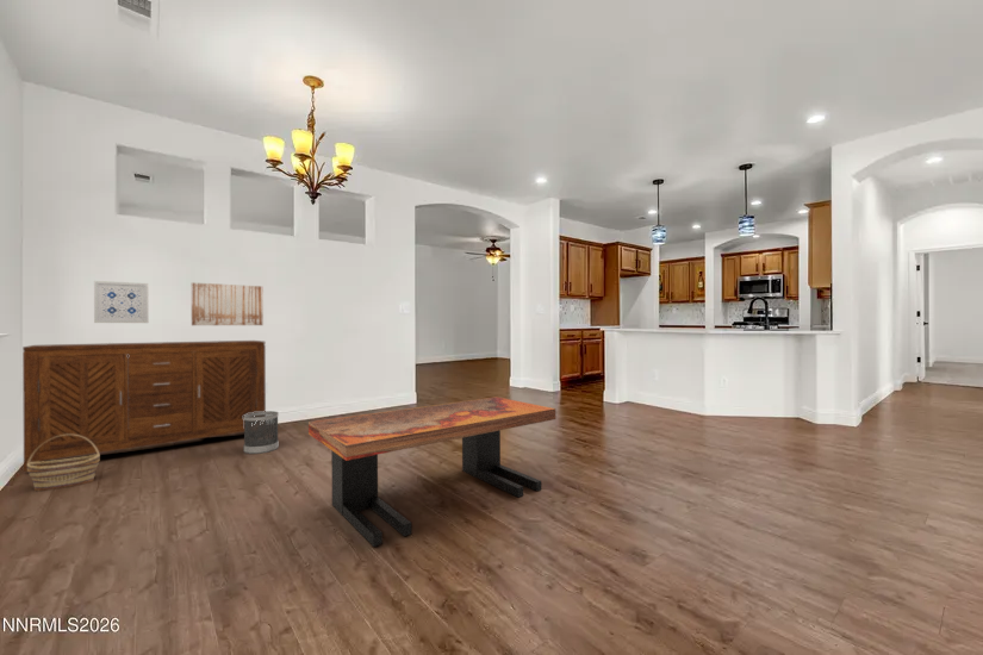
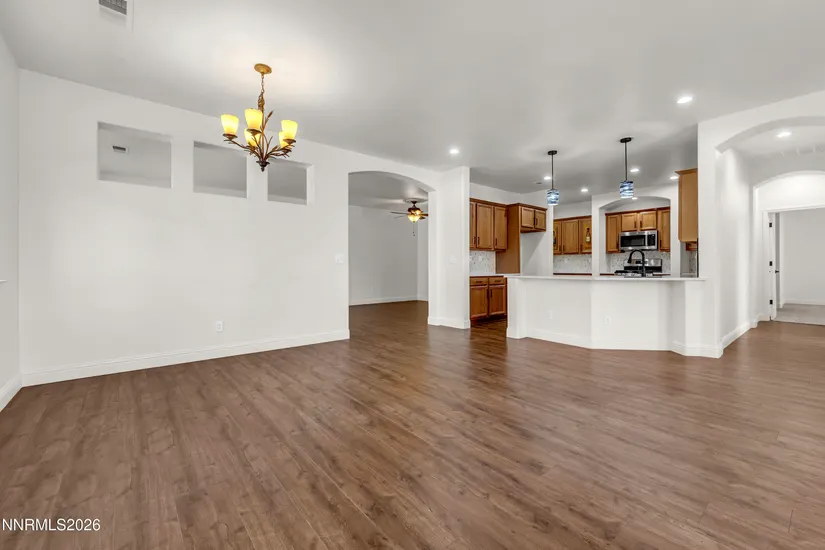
- wall art (229, 305)
- coffee table (437, 442)
- wall art (122, 302)
- sideboard (160, 394)
- basket (64, 460)
- wastebasket (261, 431)
